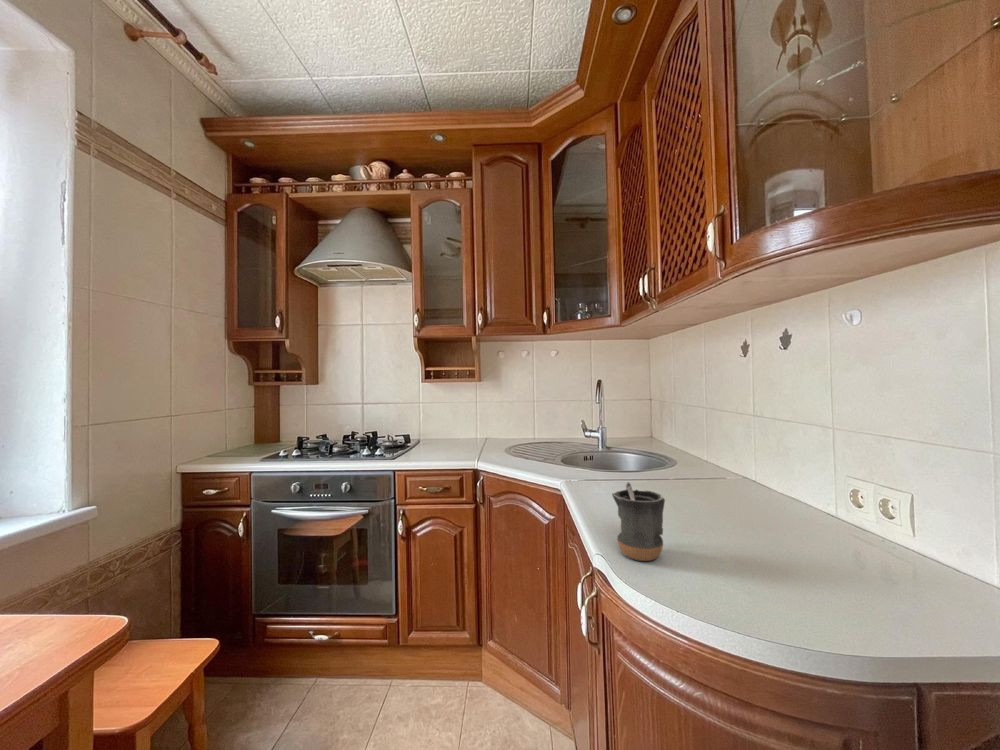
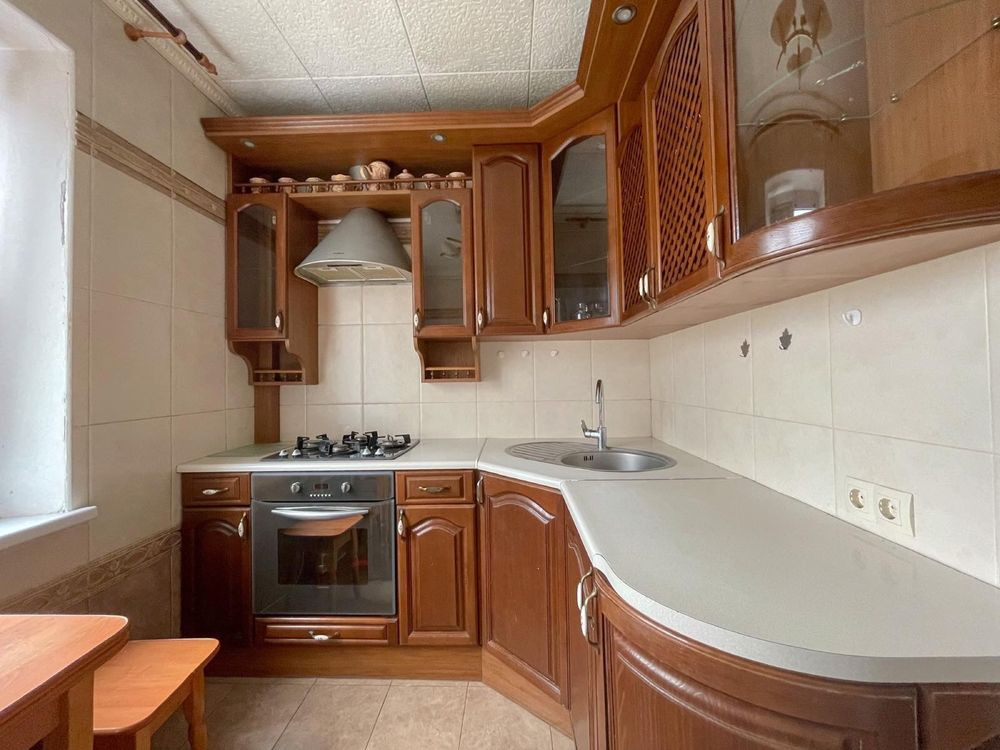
- mug (639, 518)
